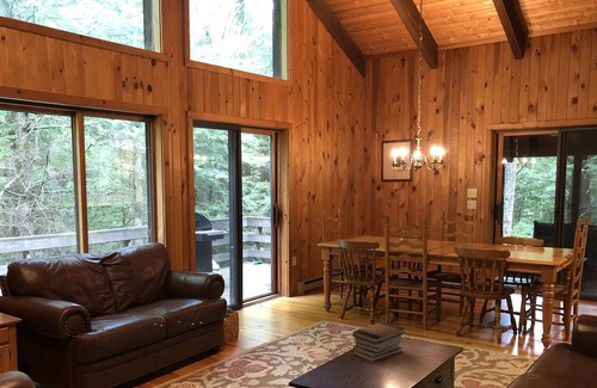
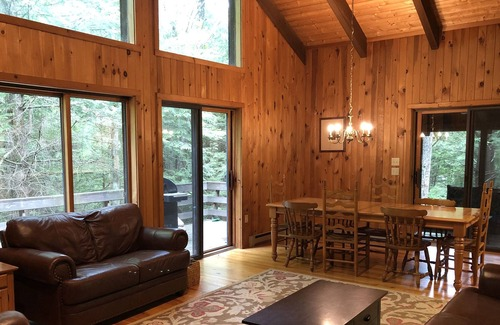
- book stack (378, 340)
